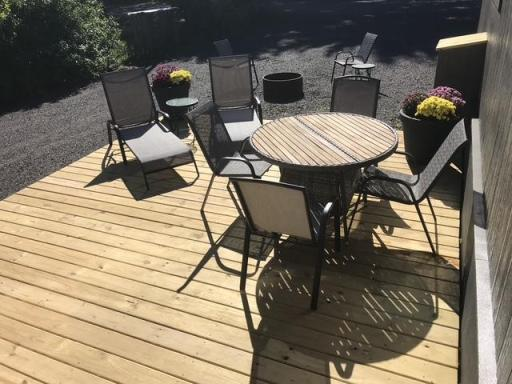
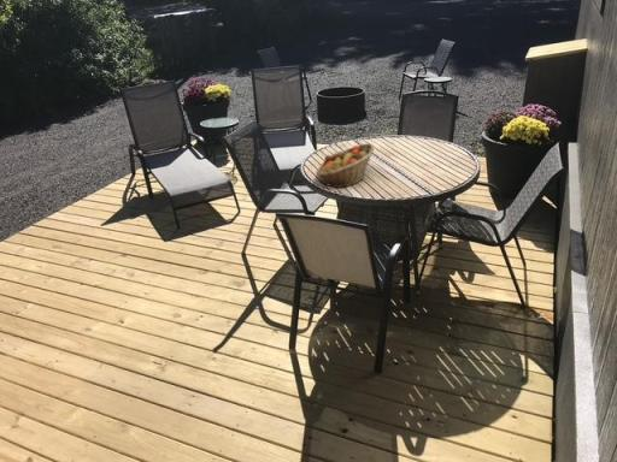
+ fruit basket (345, 164)
